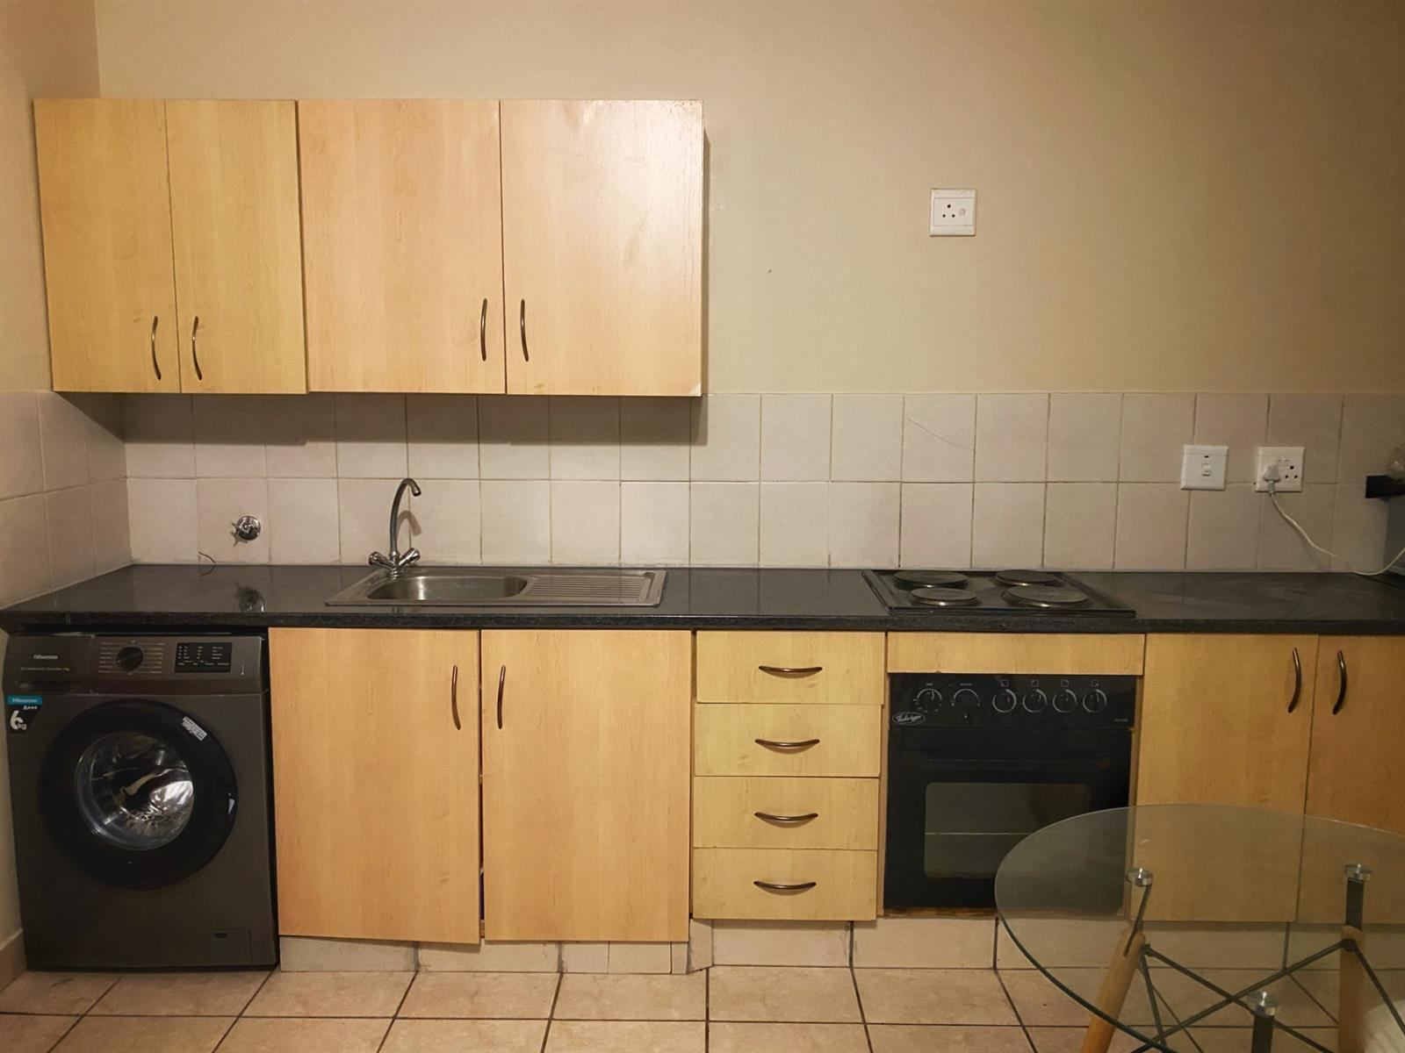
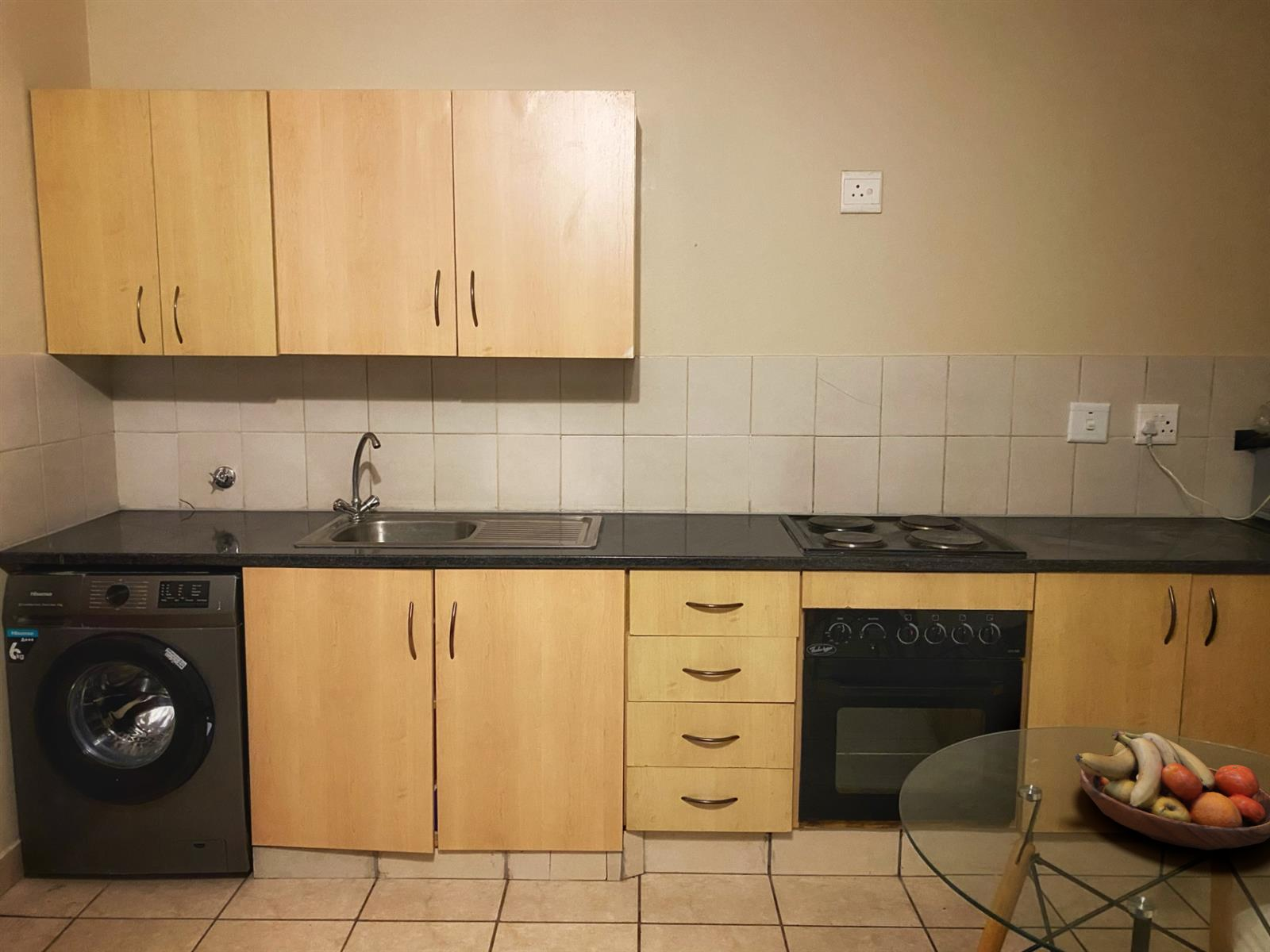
+ fruit bowl (1176, 781)
